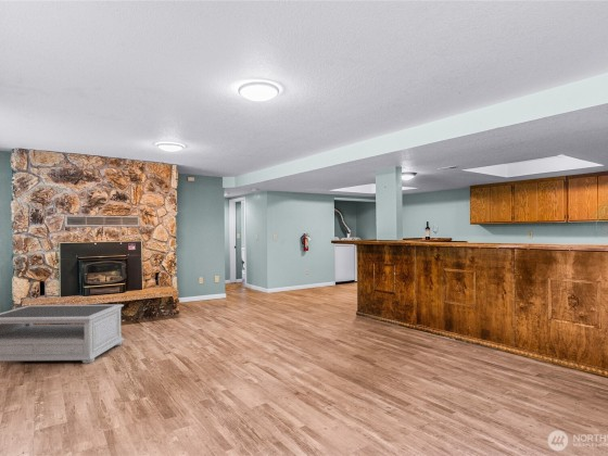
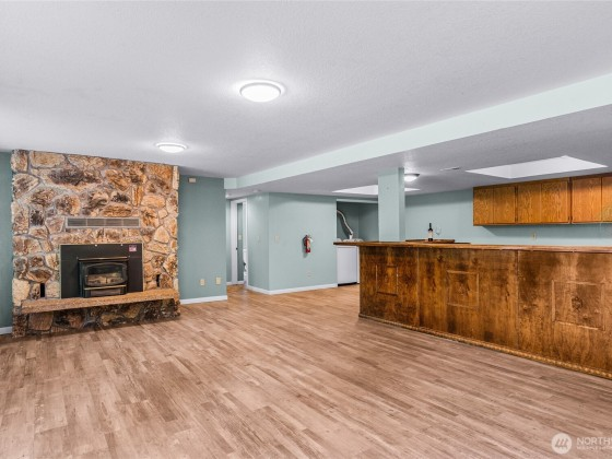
- coffee table (56, 331)
